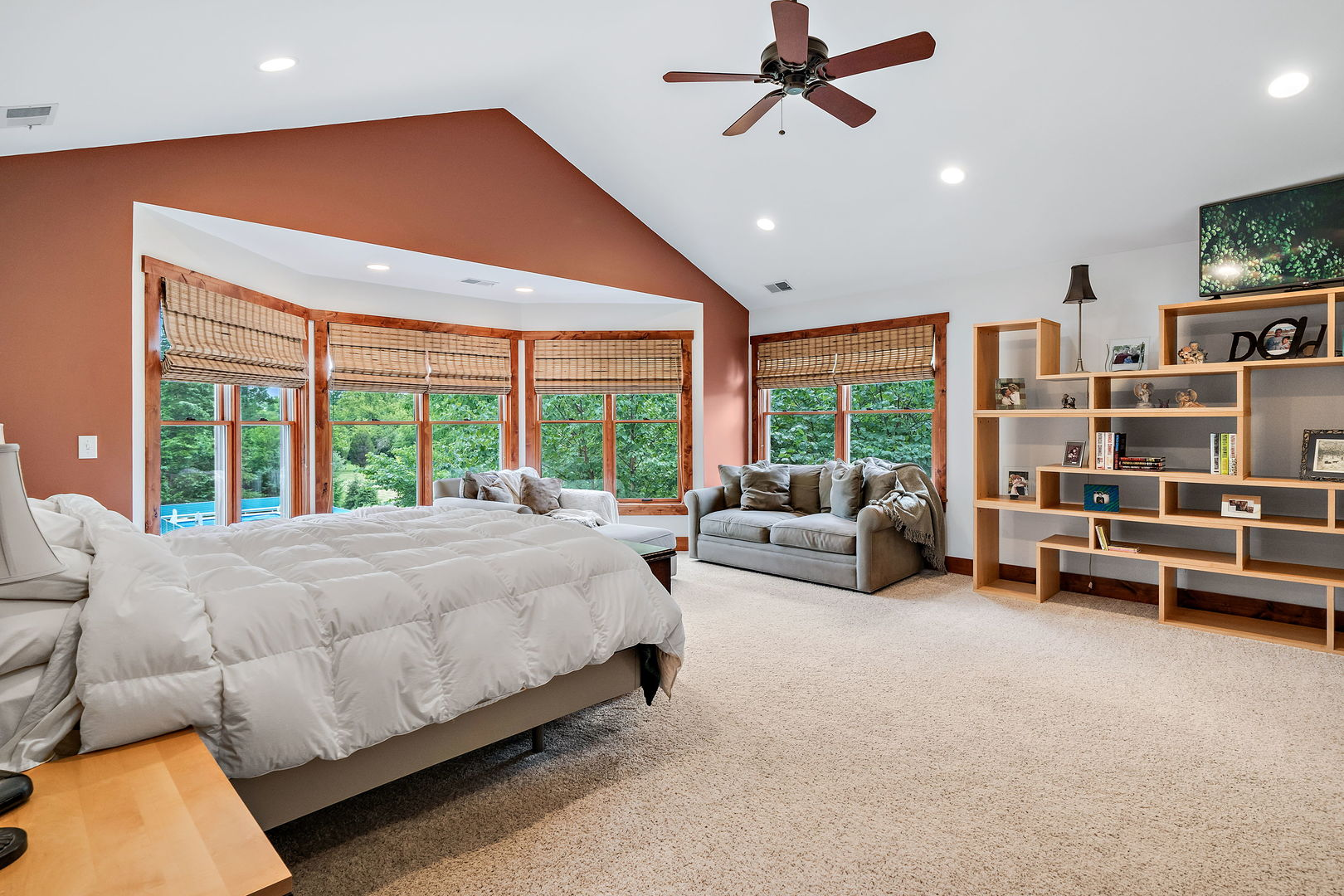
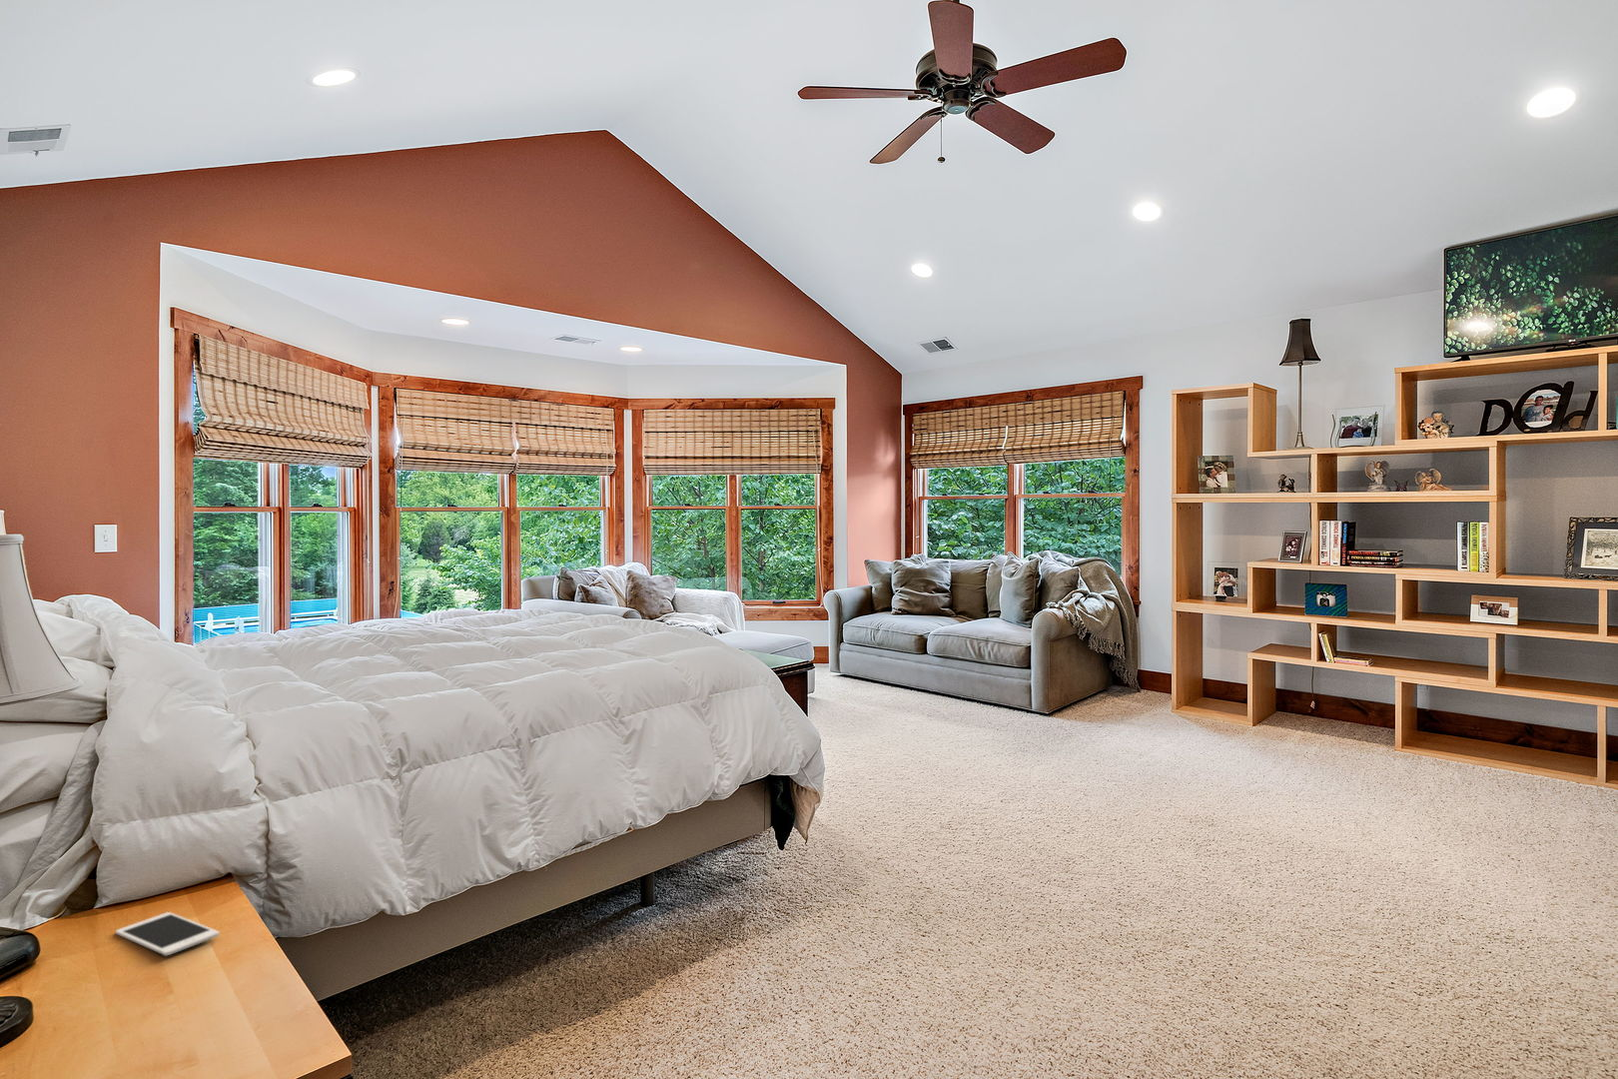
+ cell phone (167, 932)
